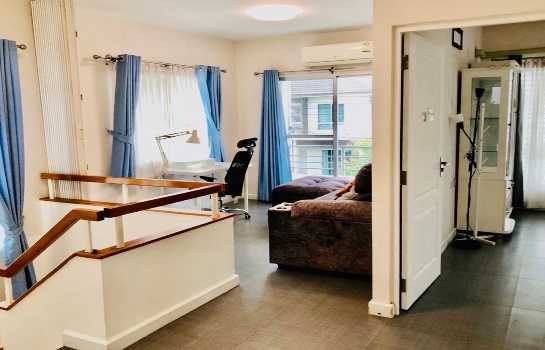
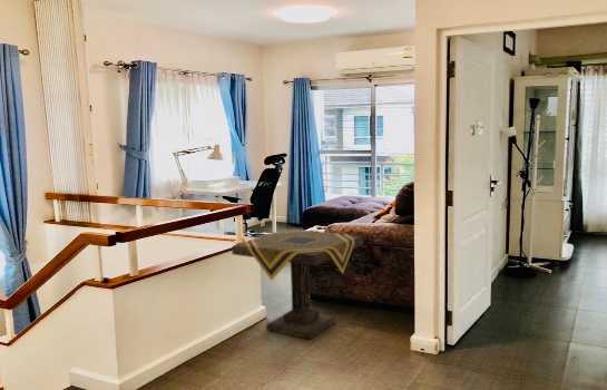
+ side table (300, 283)
